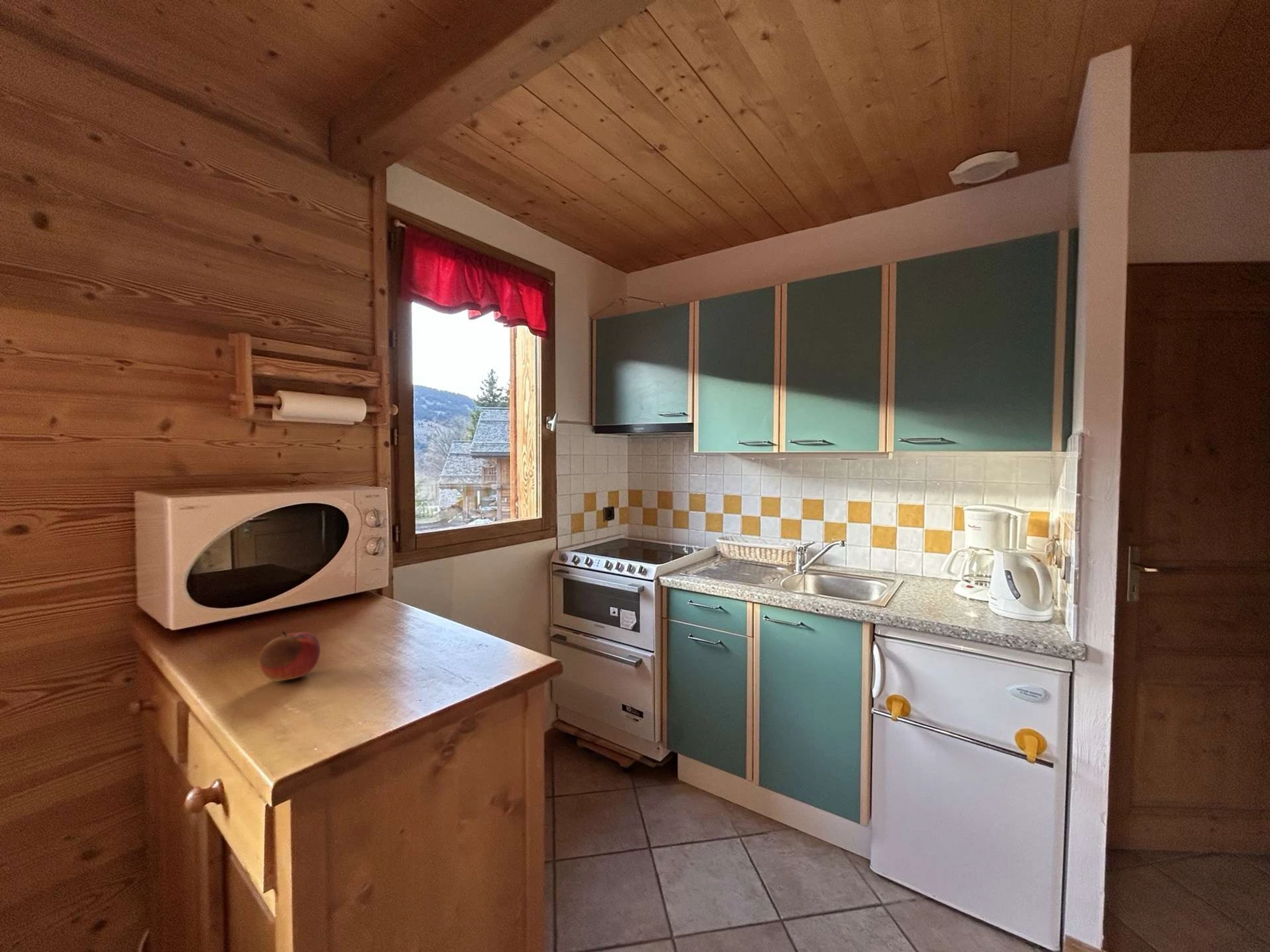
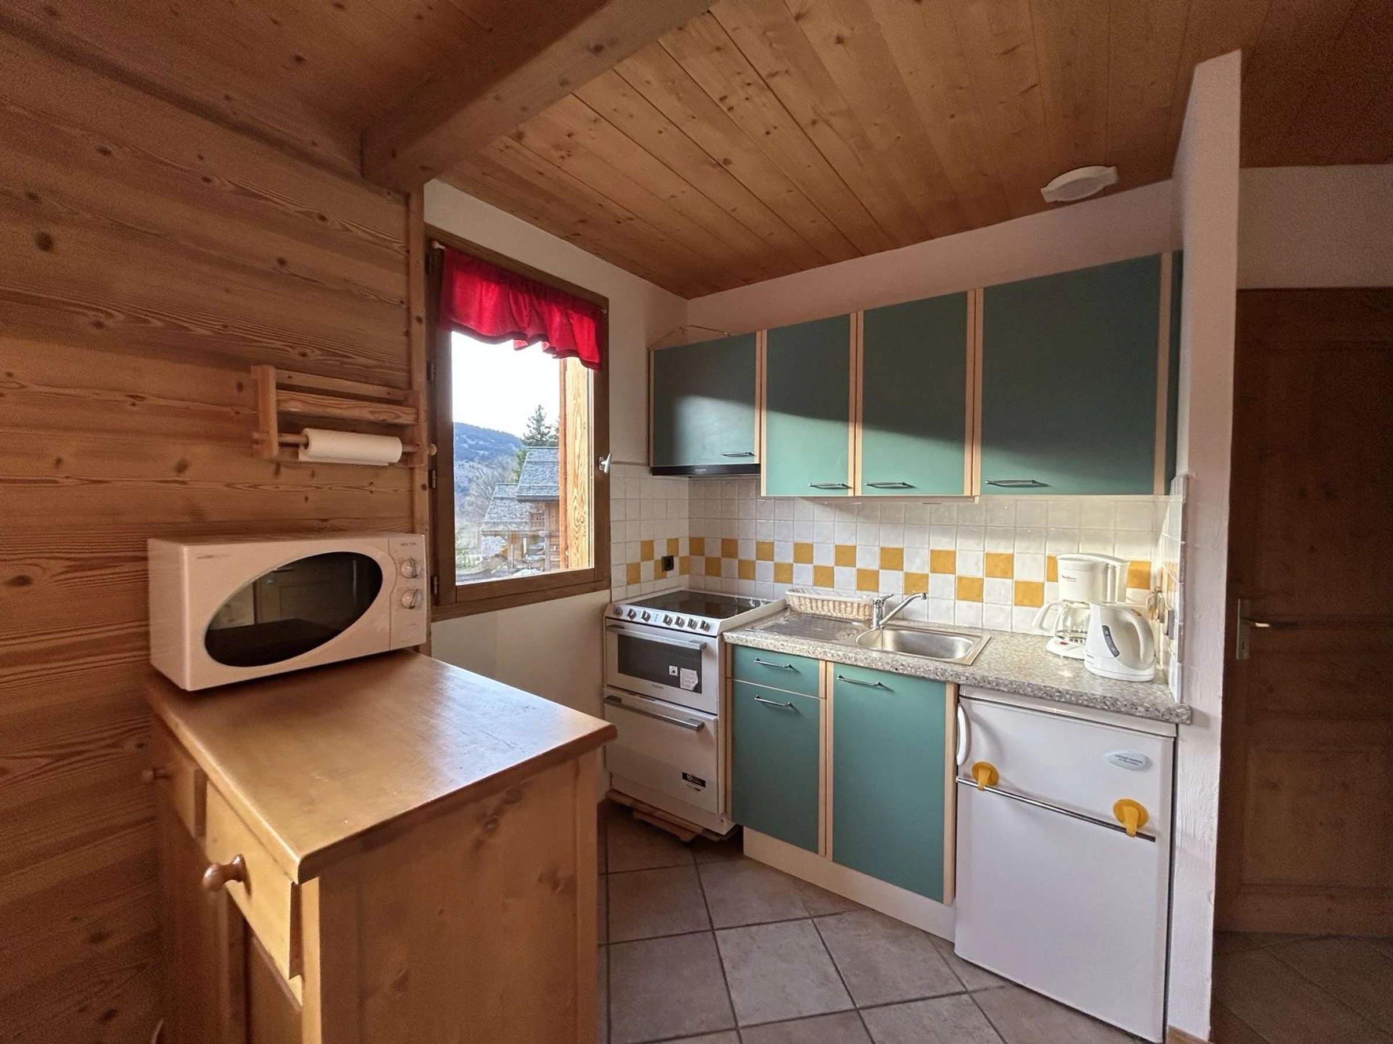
- fruit (290, 654)
